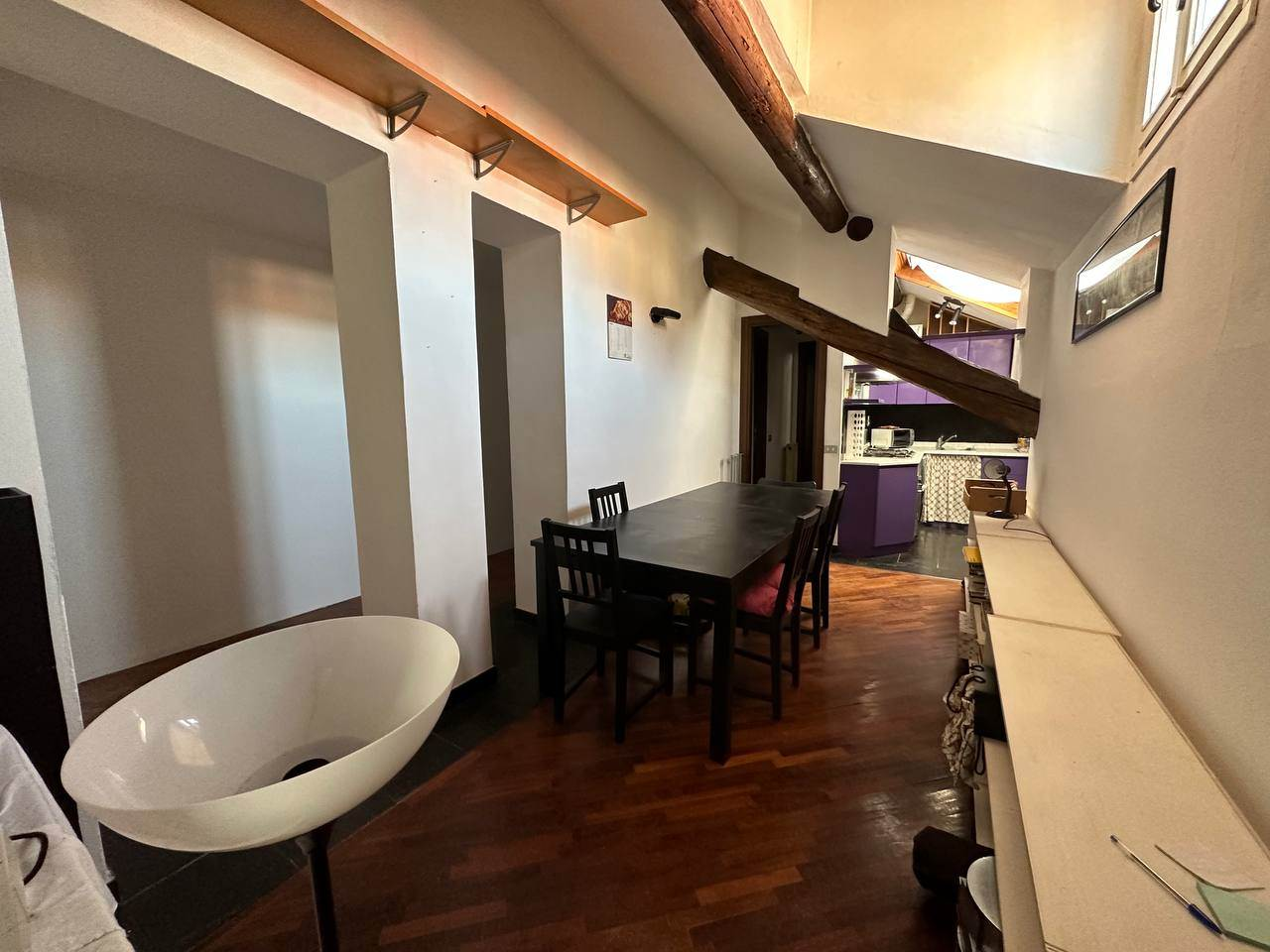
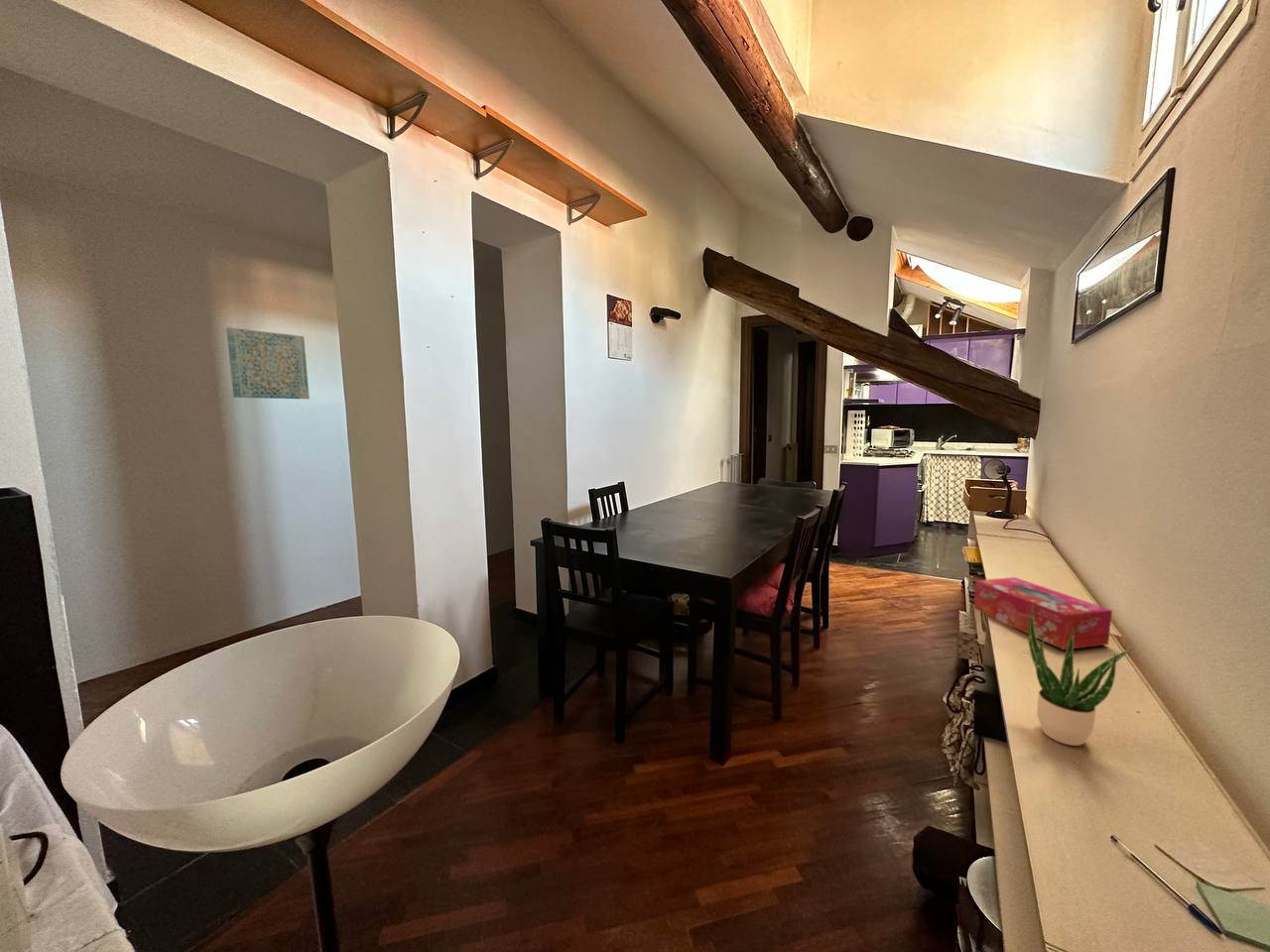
+ tissue box (1036, 610)
+ wall art (270, 365)
+ potted plant (1068, 678)
